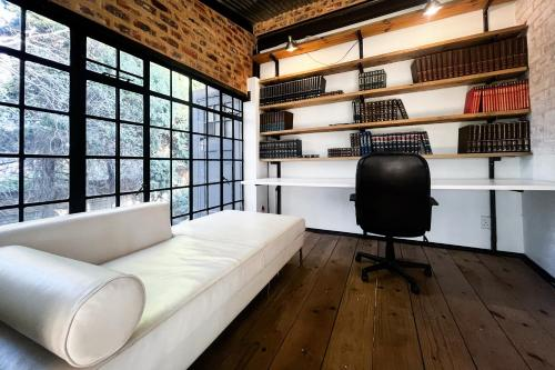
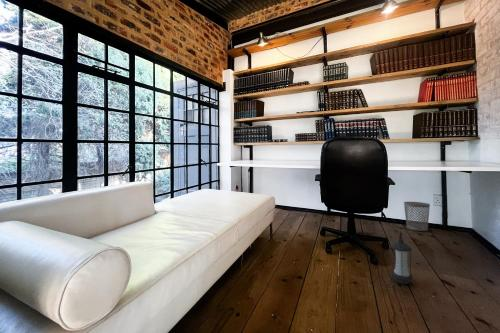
+ wastebasket (416, 215)
+ lantern (401, 256)
